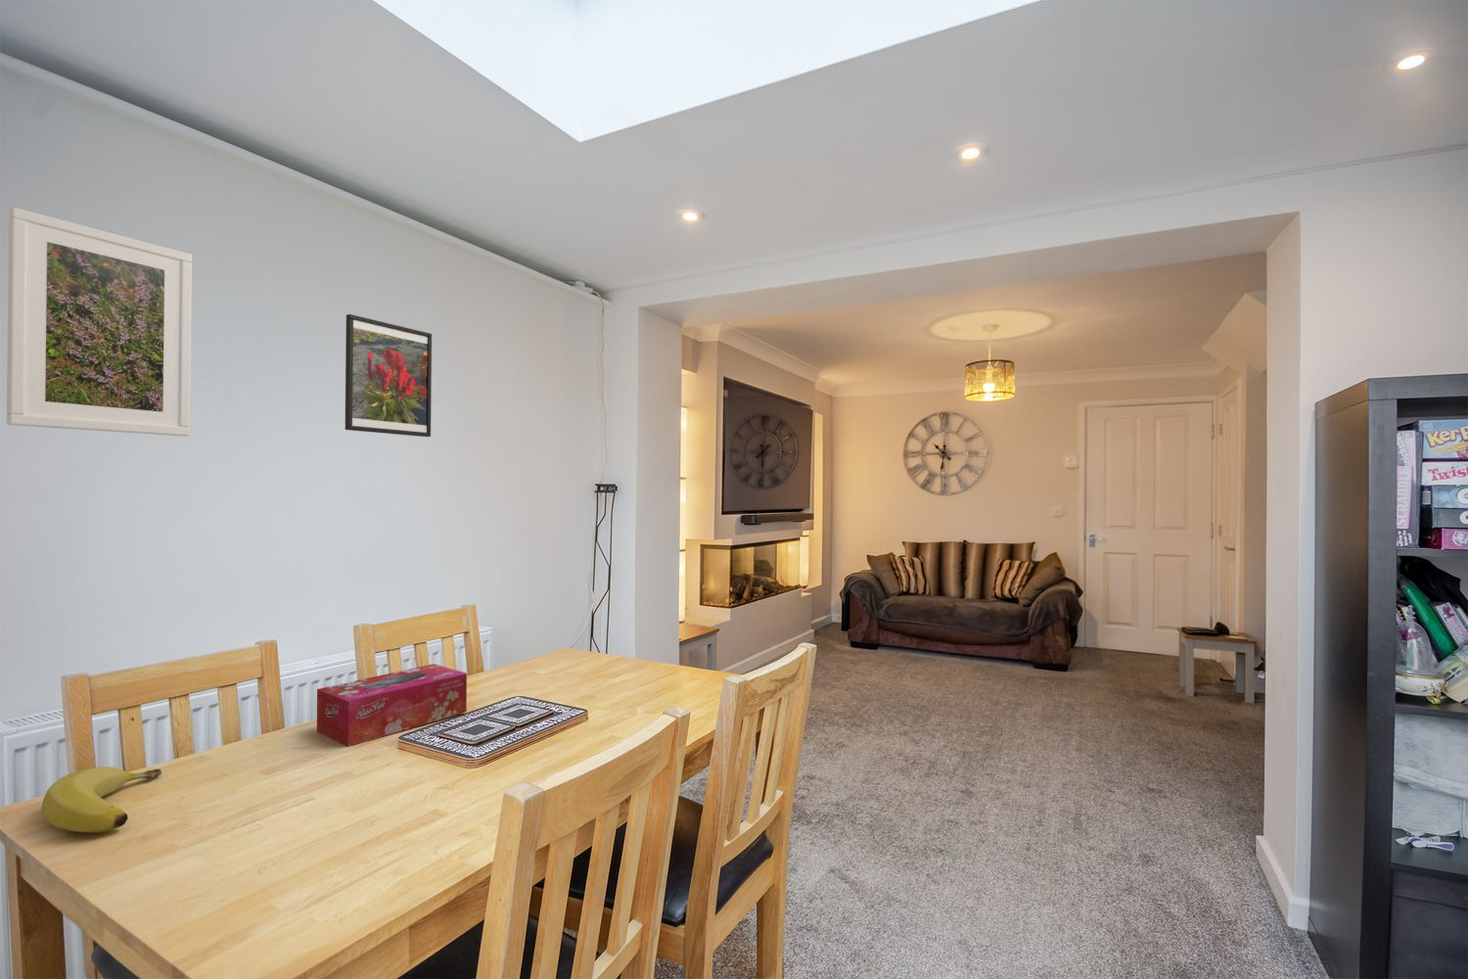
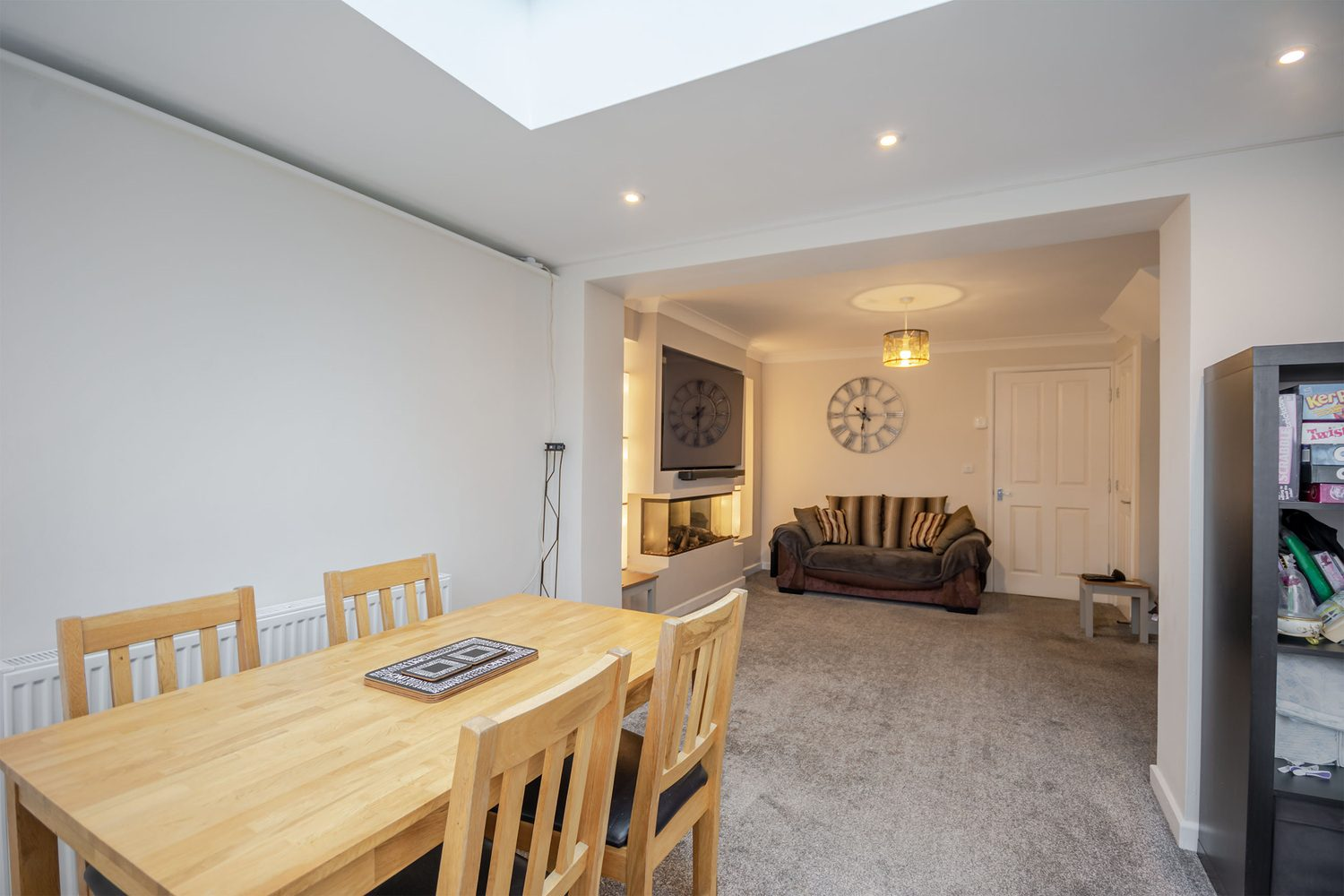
- tissue box (394, 701)
- banana (118, 787)
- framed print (107, 332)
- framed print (391, 379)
